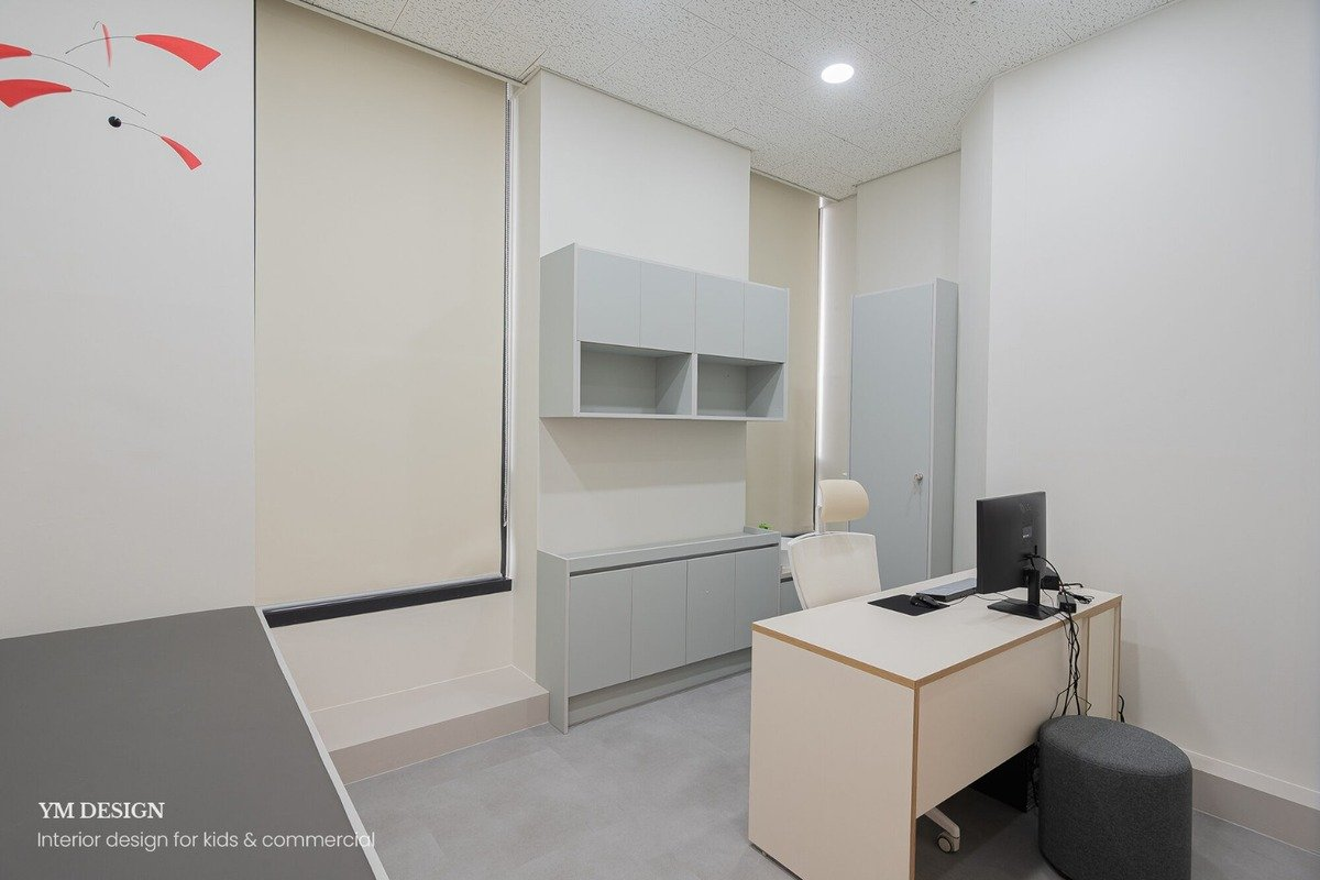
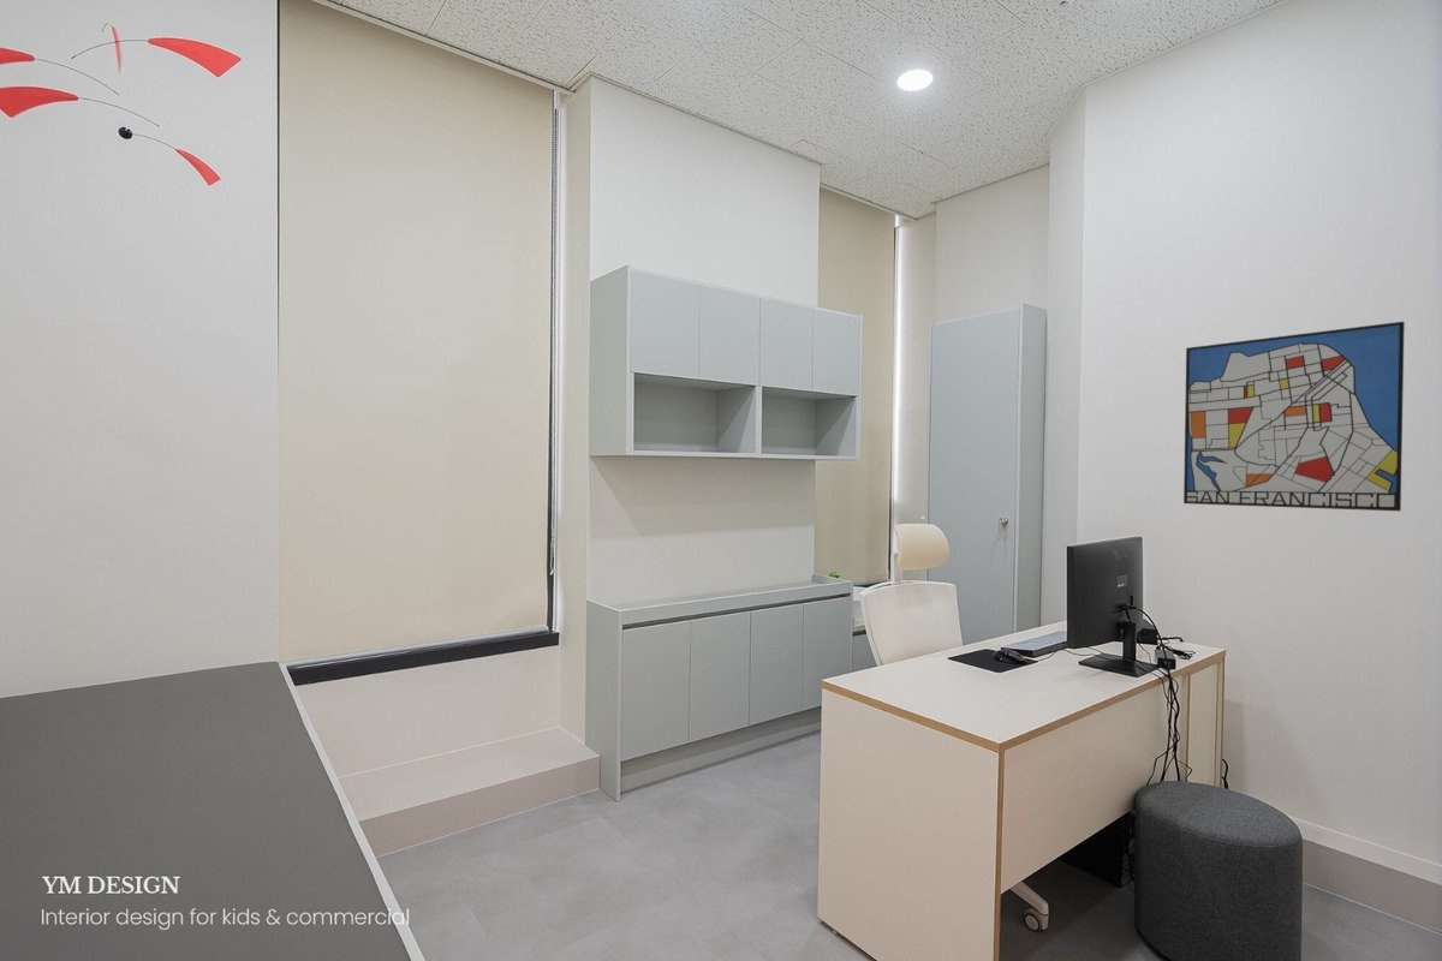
+ wall art (1282, 422)
